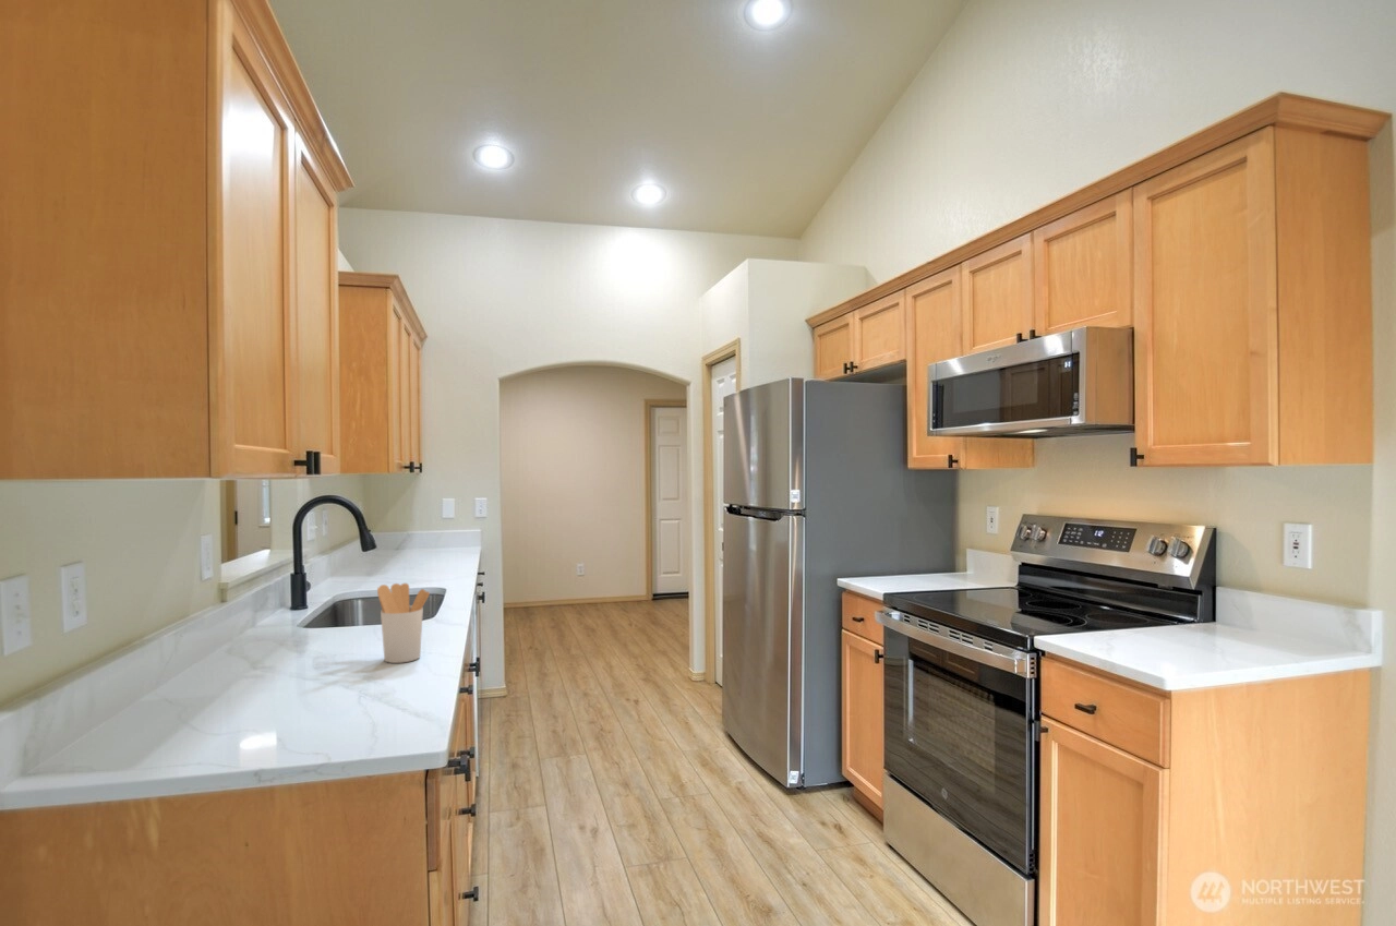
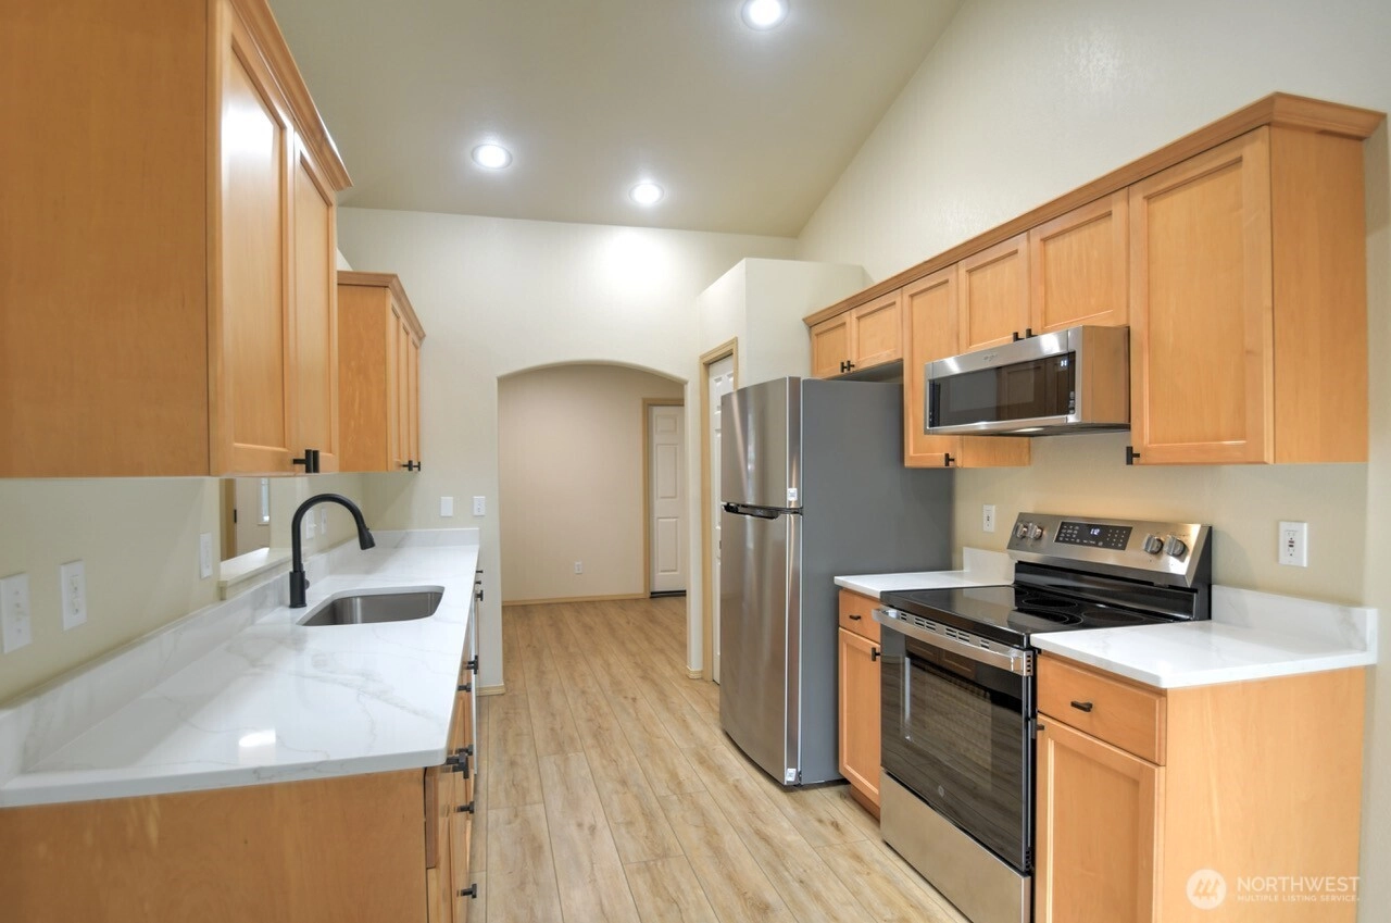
- utensil holder (399, 620)
